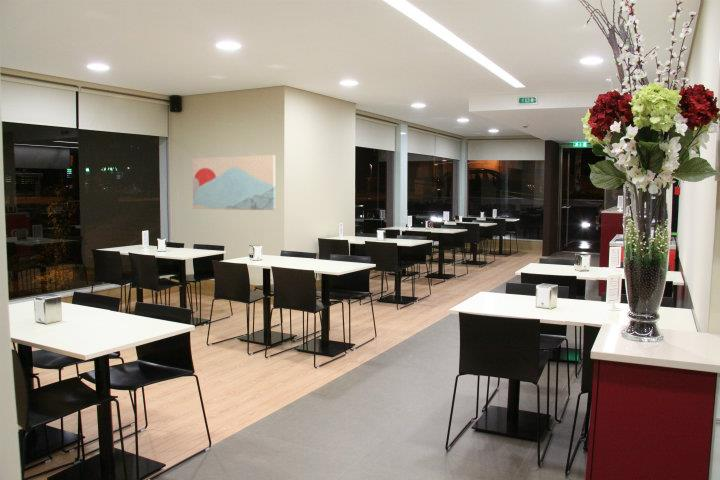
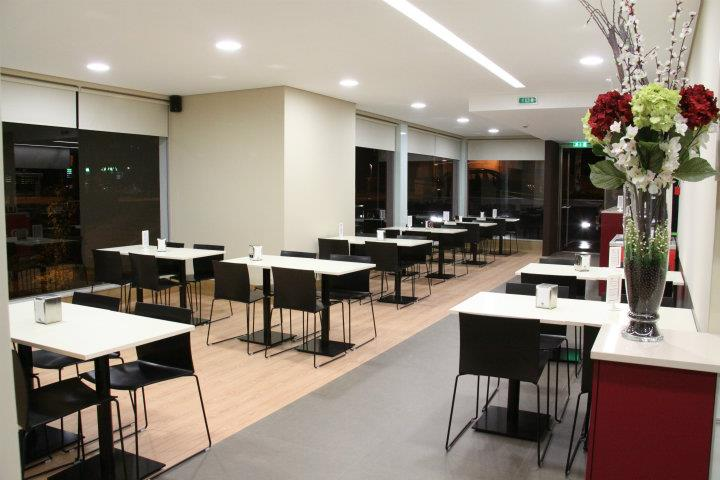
- wall art (232, 183)
